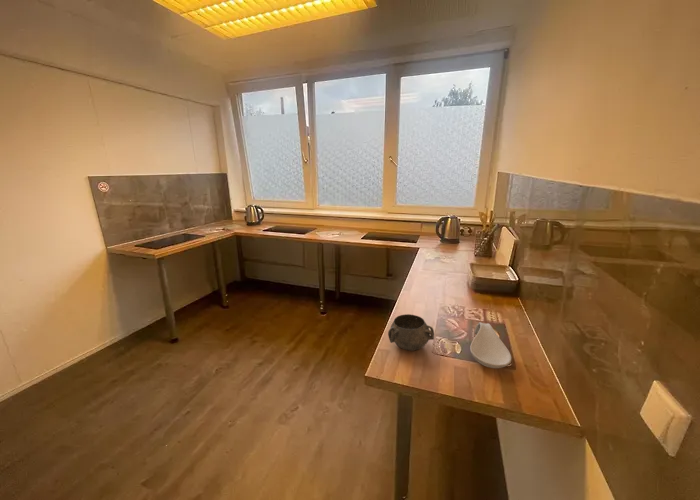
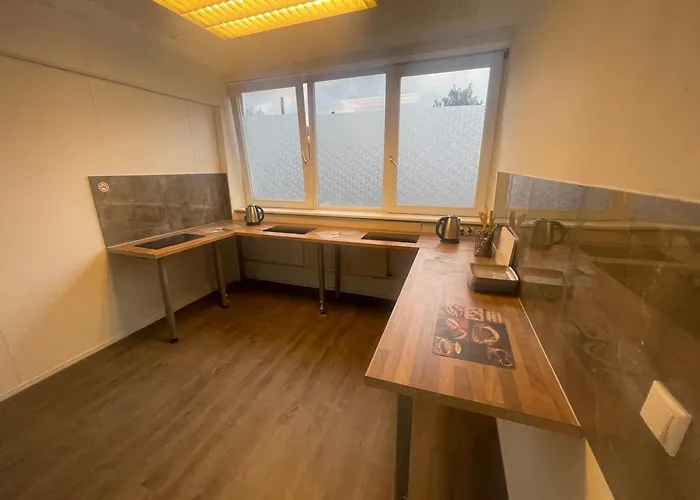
- spoon rest (486, 342)
- decorative bowl (412, 332)
